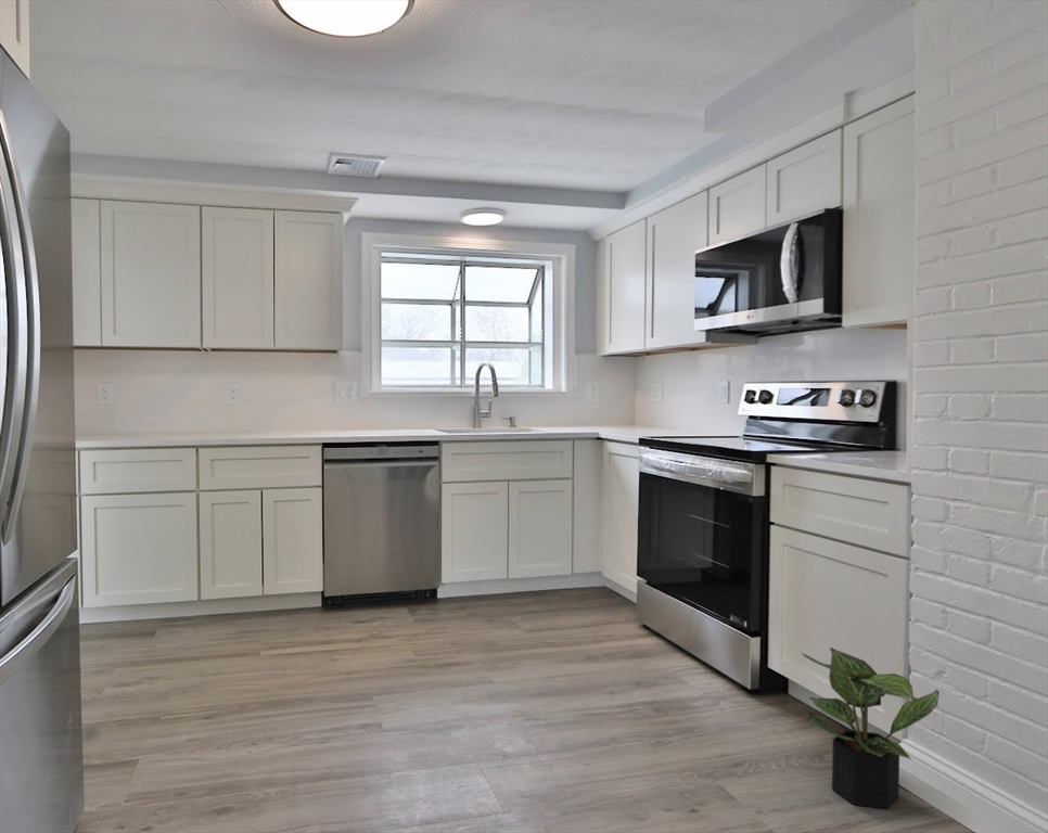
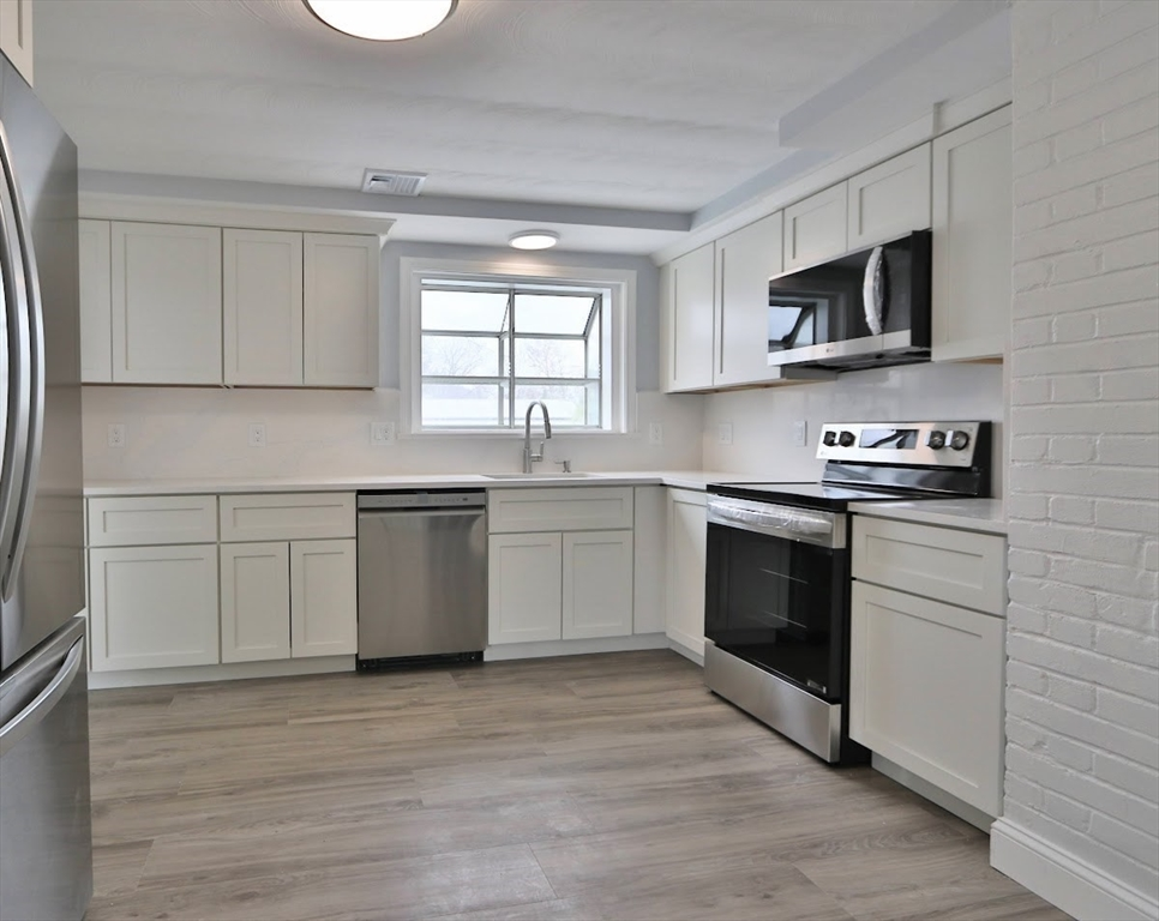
- potted plant (853, 718)
